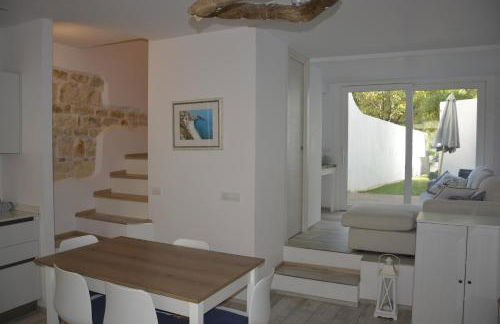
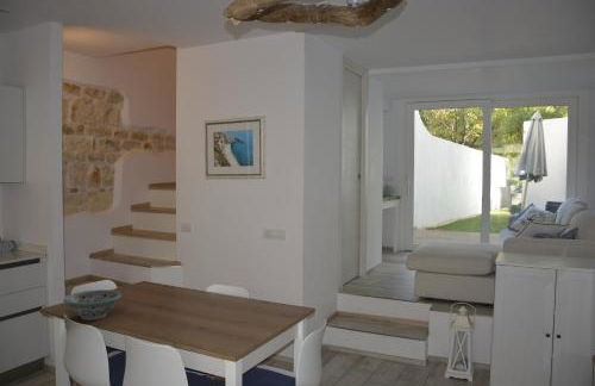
+ decorative bowl (93, 306)
